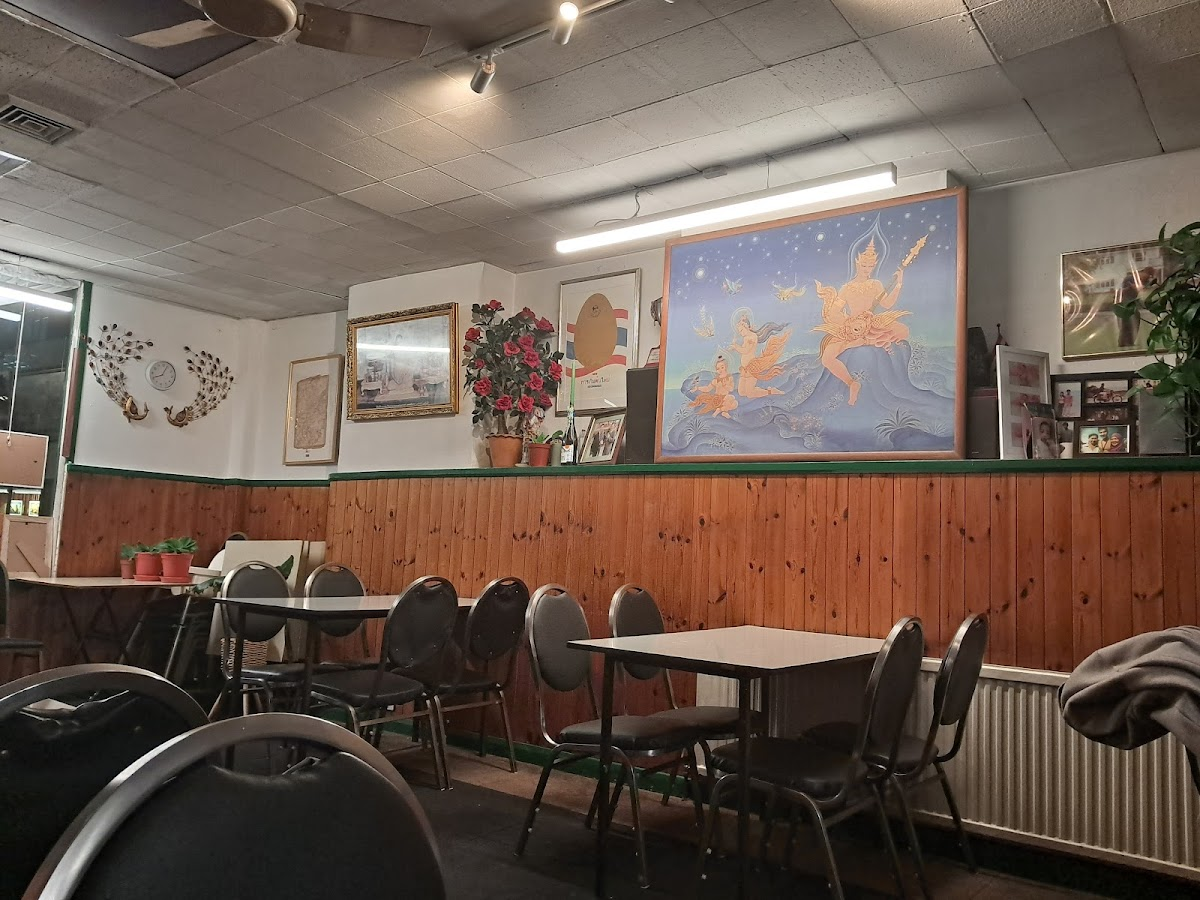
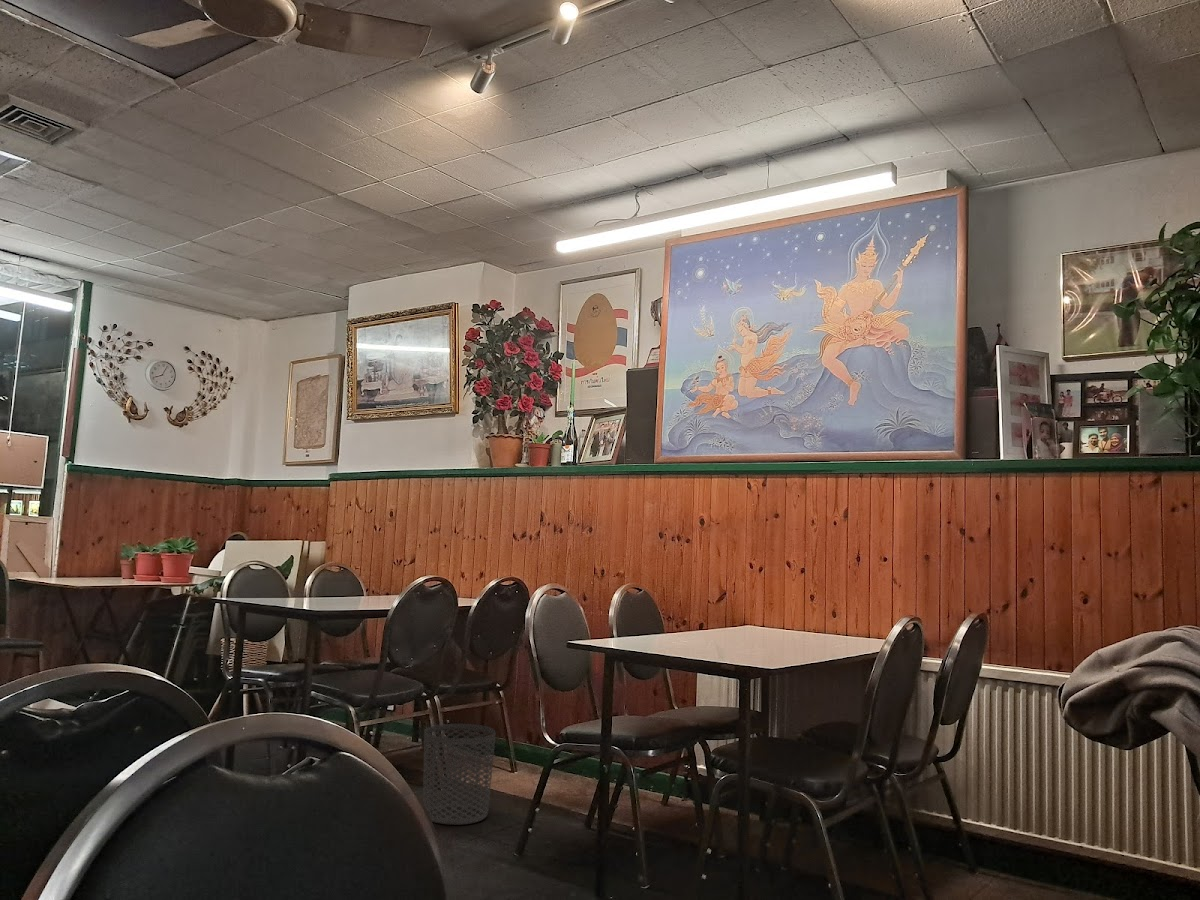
+ waste bin (457, 773)
